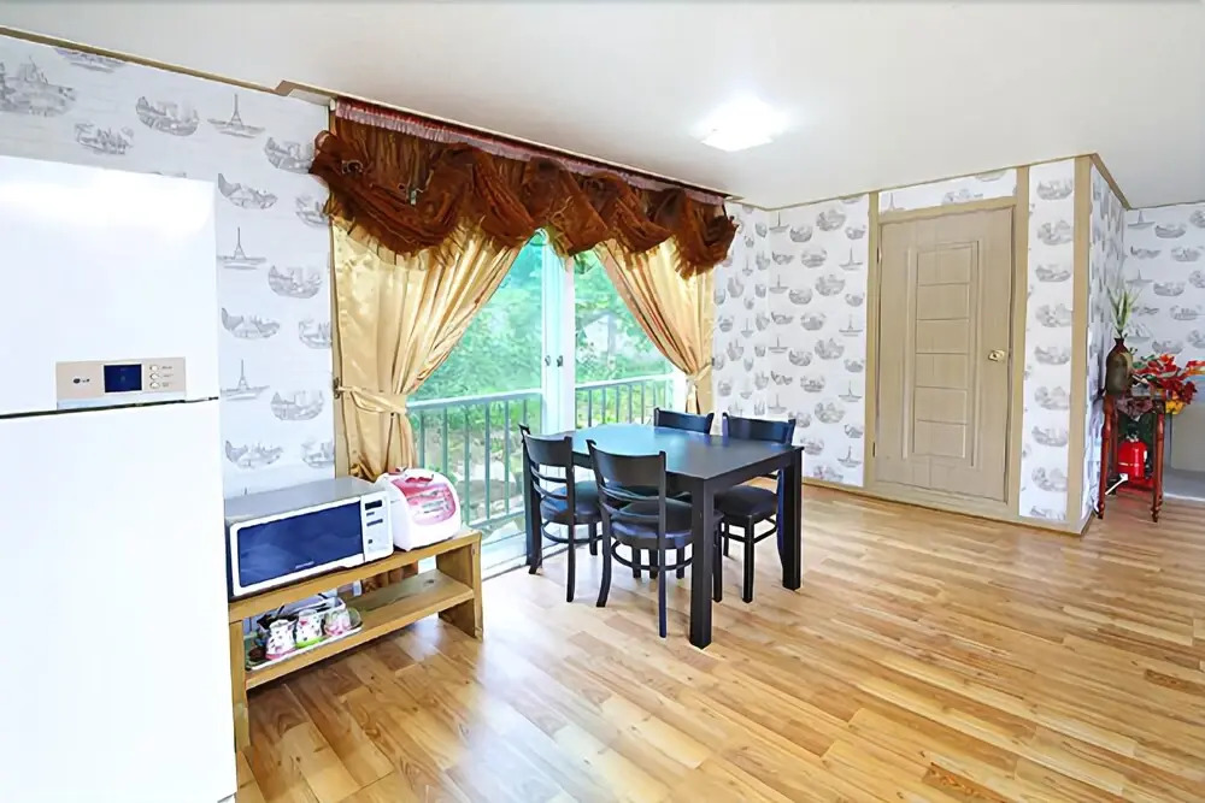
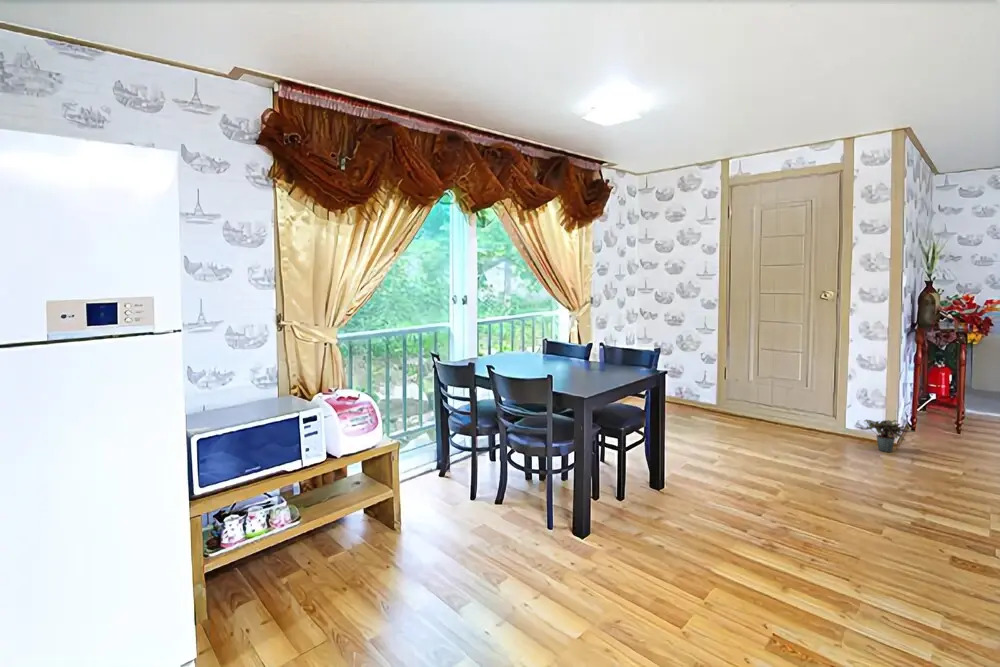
+ potted plant (885, 435)
